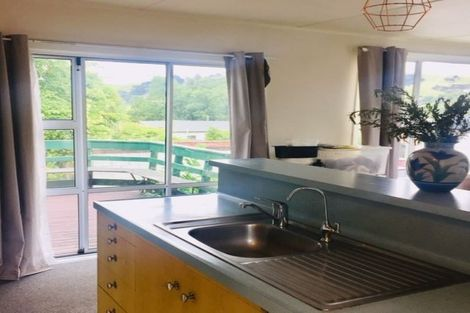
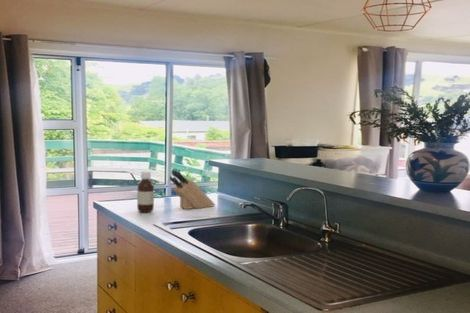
+ knife block (191, 188)
+ bottle (145, 191)
